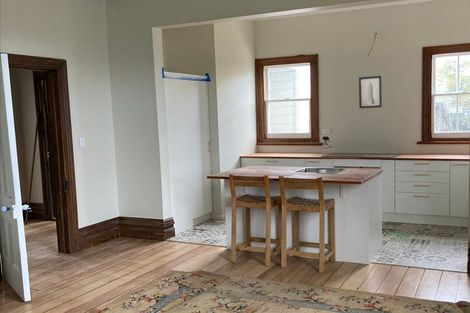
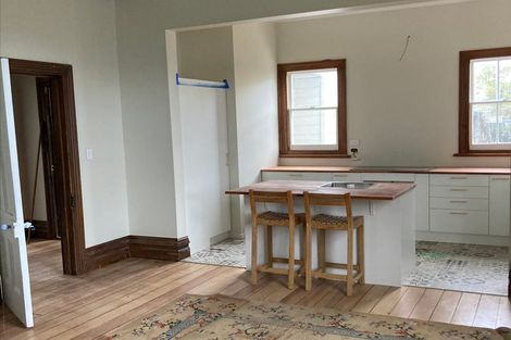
- wall art (370, 92)
